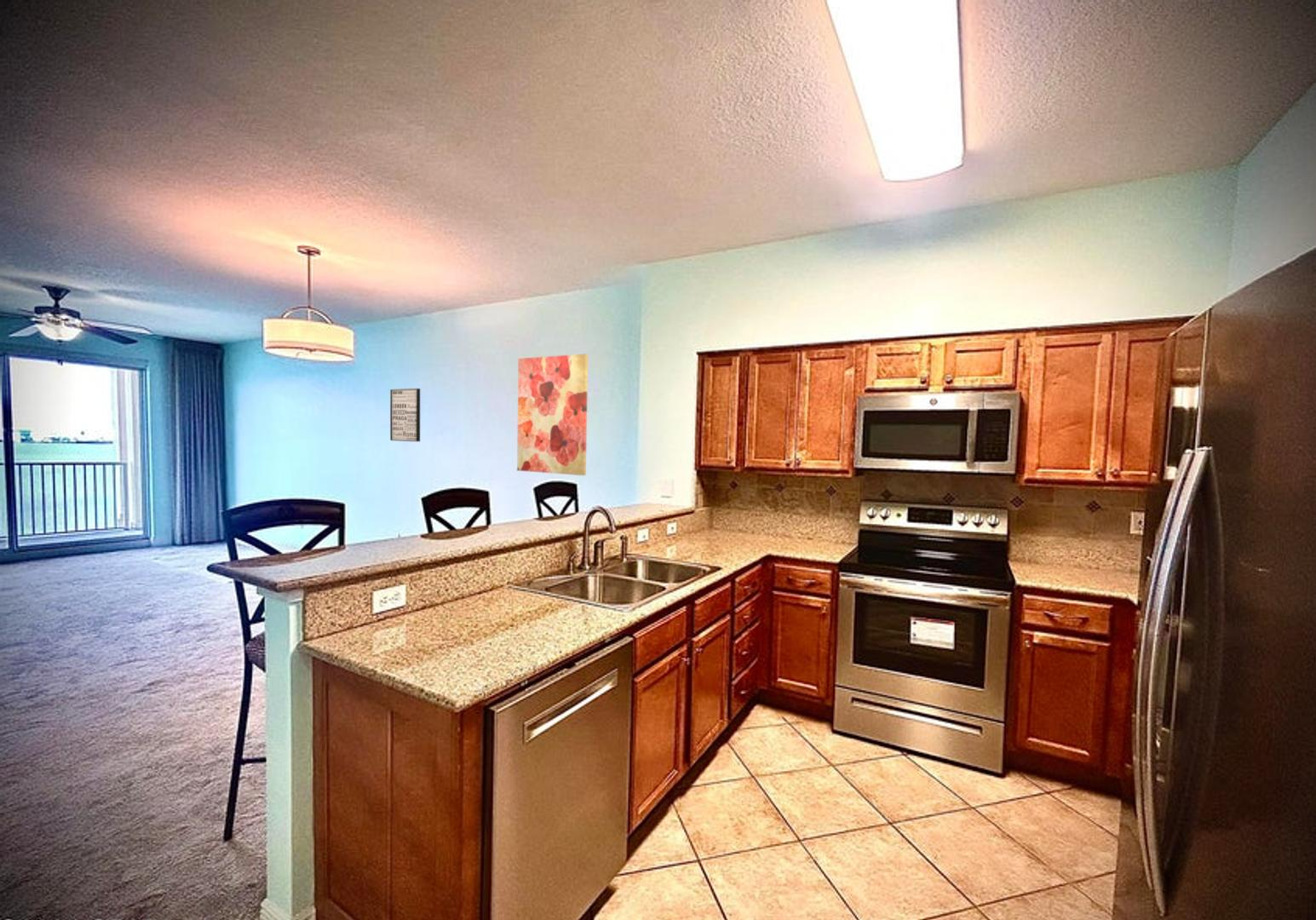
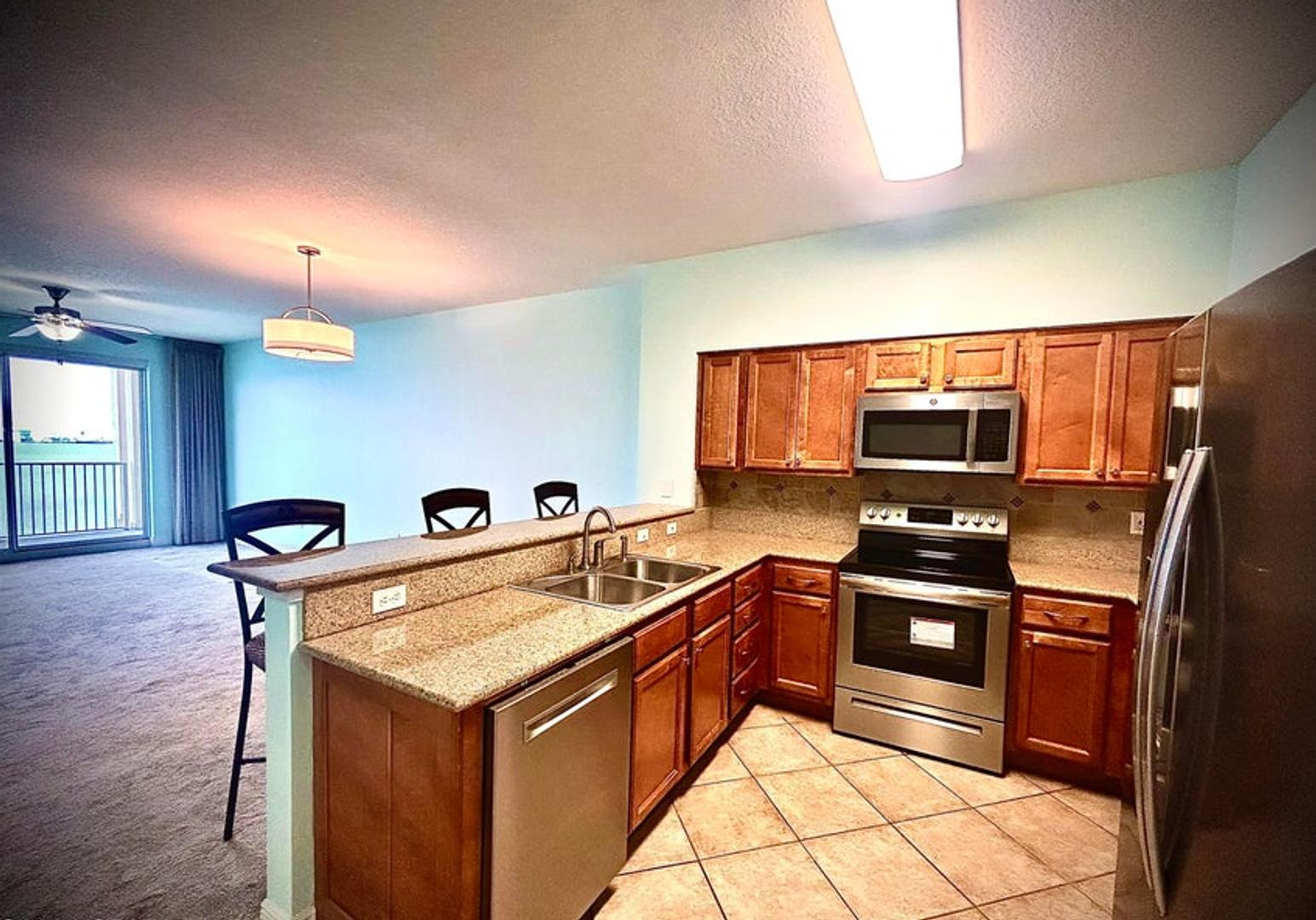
- wall art (550, 415)
- wall art (405, 415)
